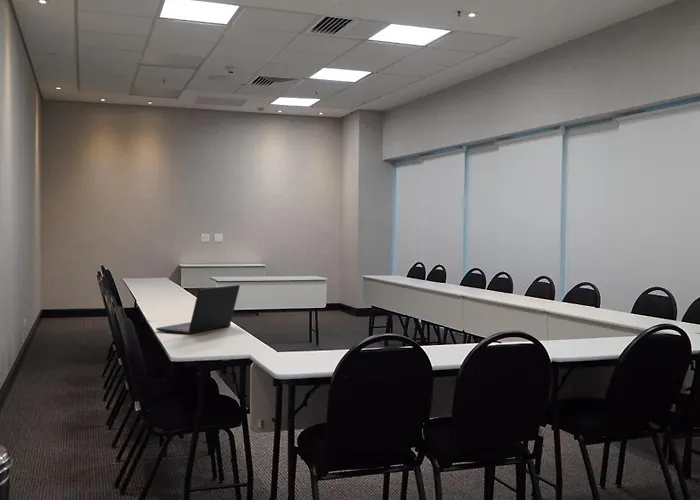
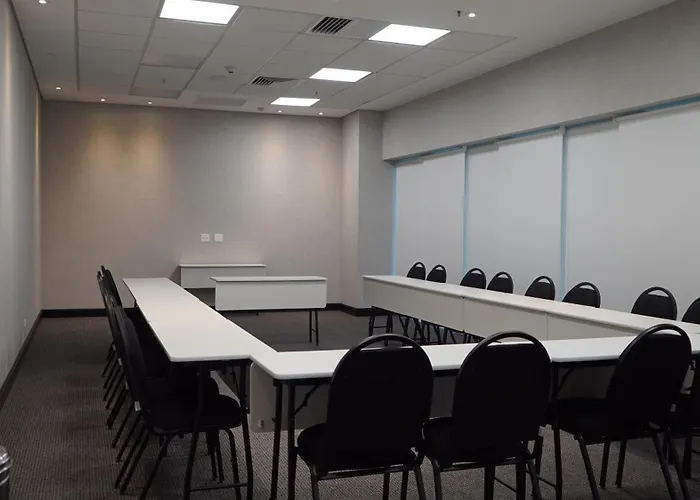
- laptop (198, 307)
